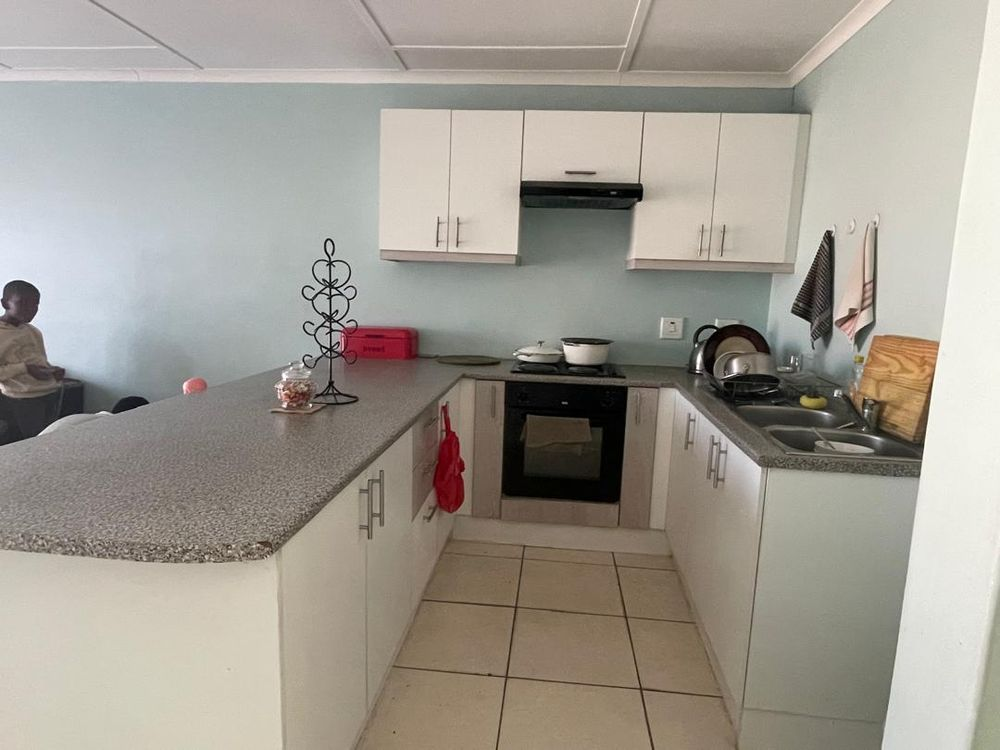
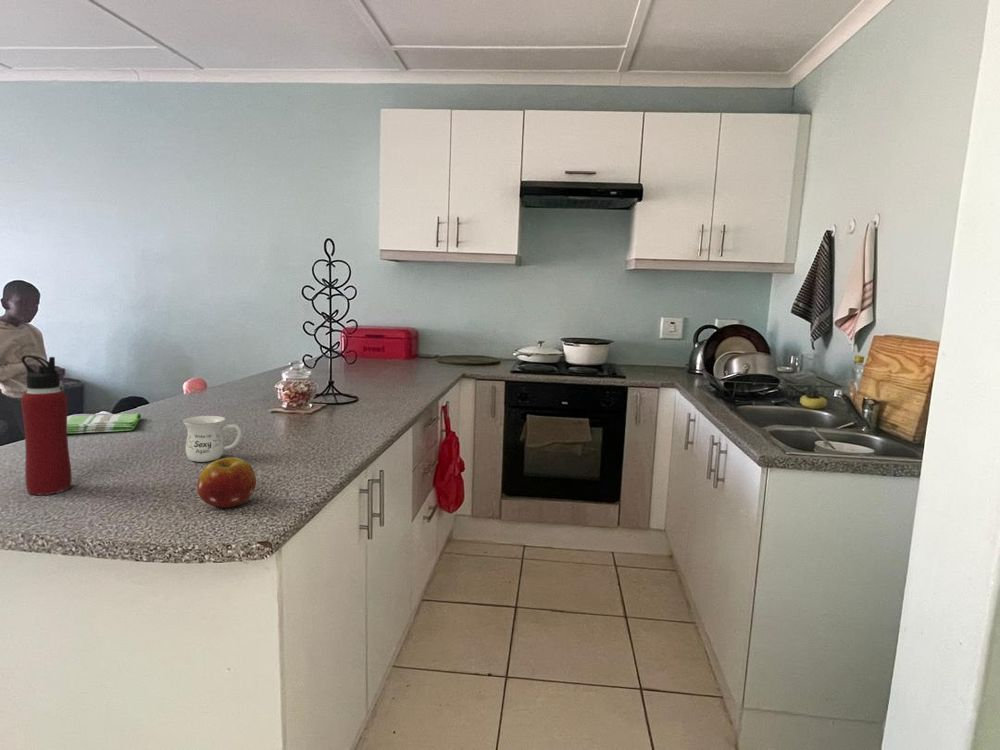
+ mug (213, 439)
+ dish towel (88, 420)
+ fruit (227, 482)
+ water bottle (45, 423)
